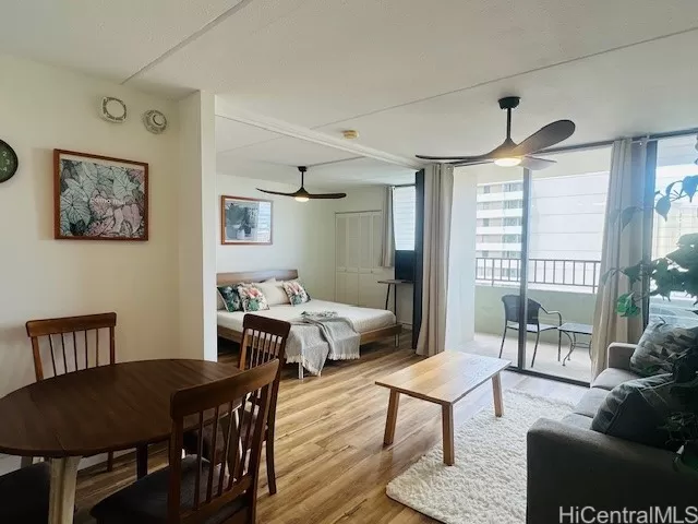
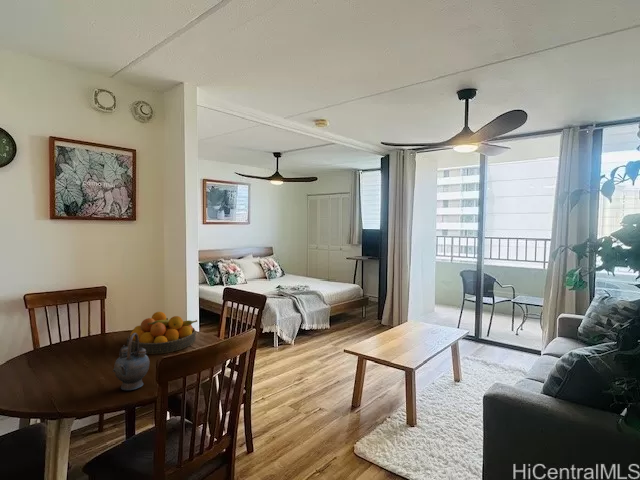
+ fruit bowl (162, 329)
+ teapot (130, 361)
